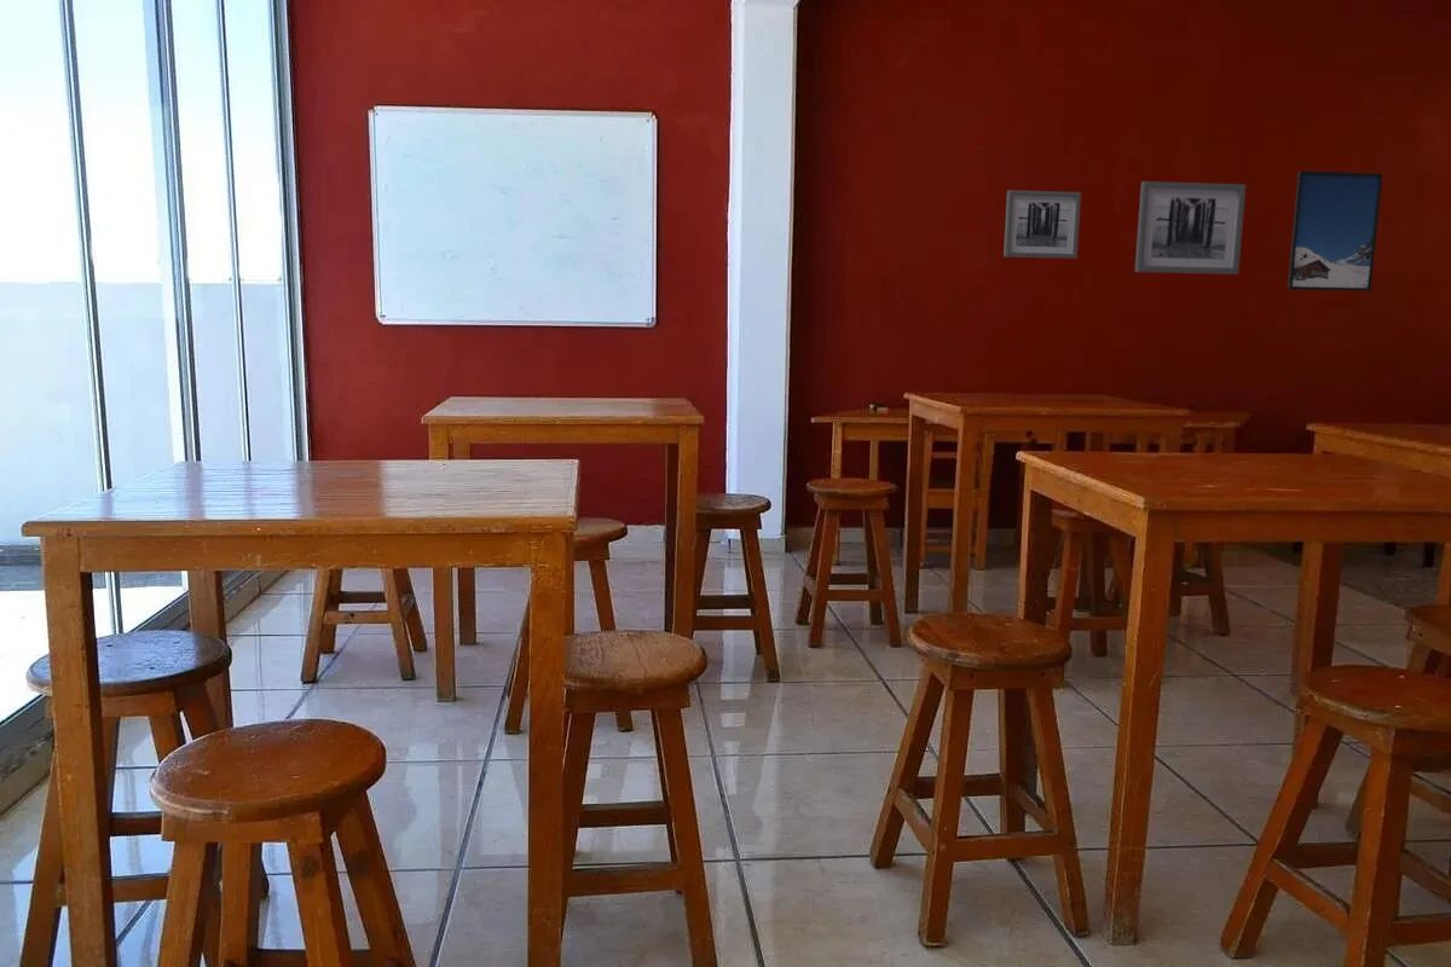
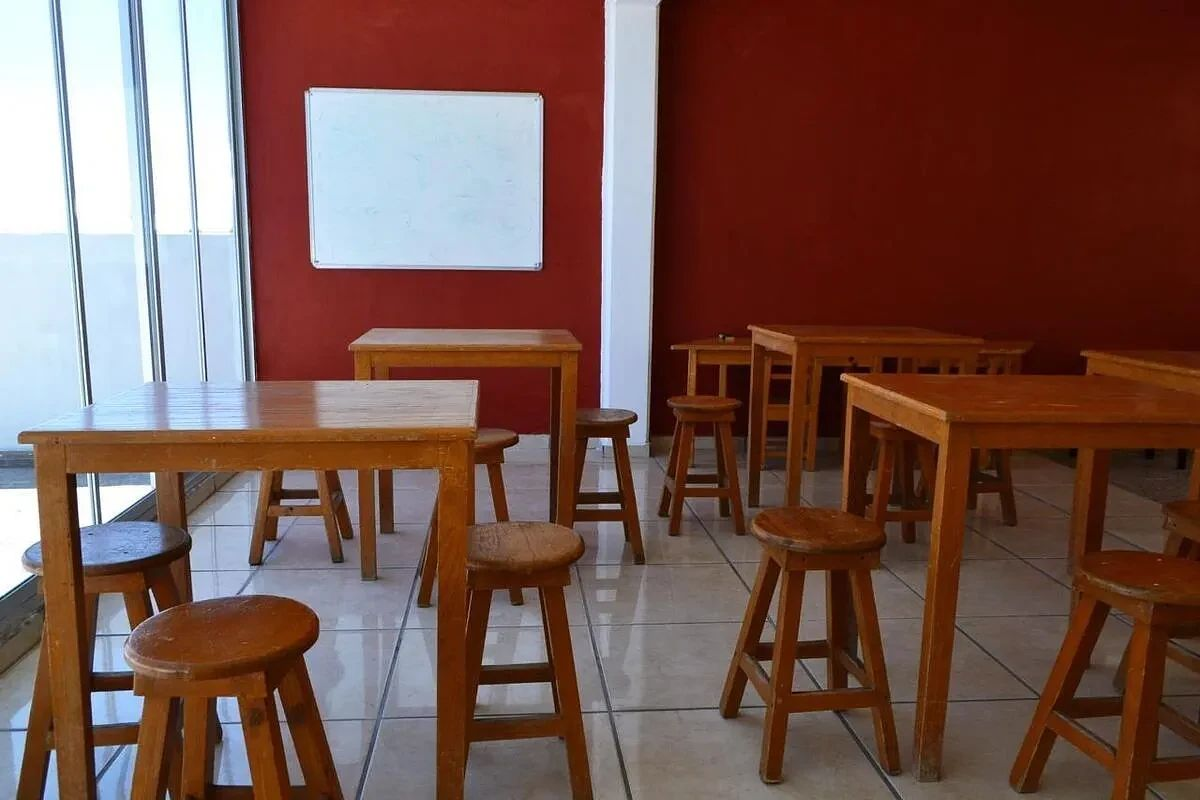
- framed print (1334, 231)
- wall art (1042, 224)
- wall art (1190, 227)
